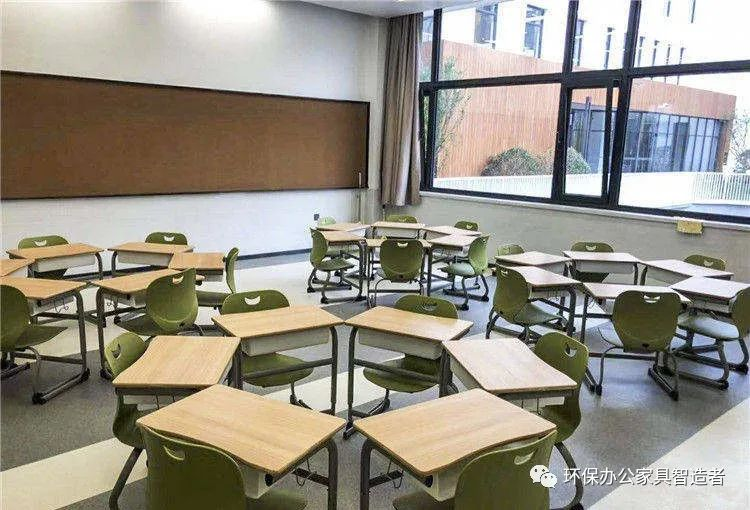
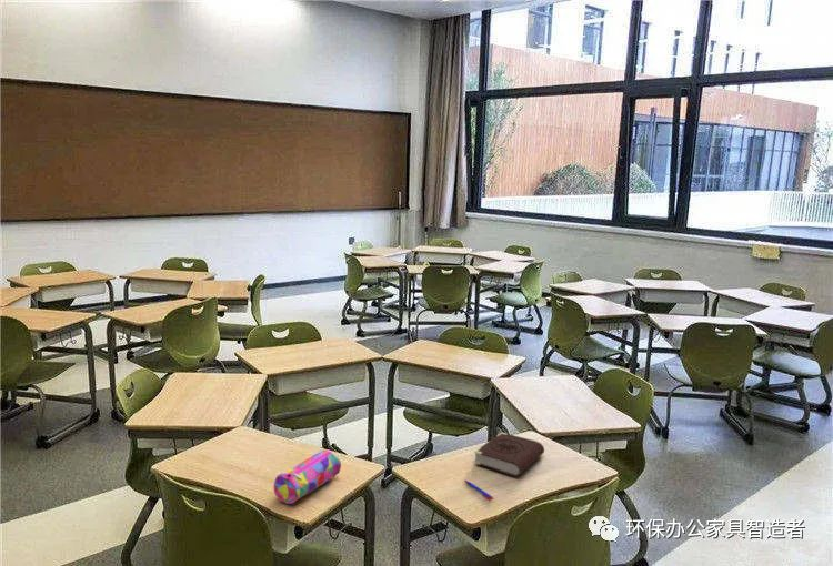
+ pen (478, 488)
+ pencil case (308, 475)
+ book (509, 453)
